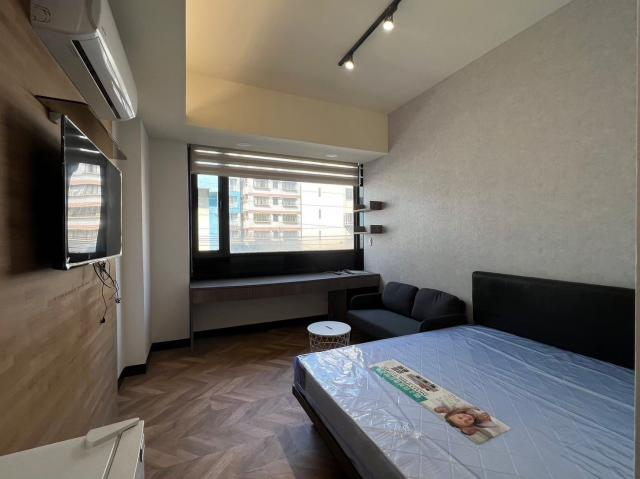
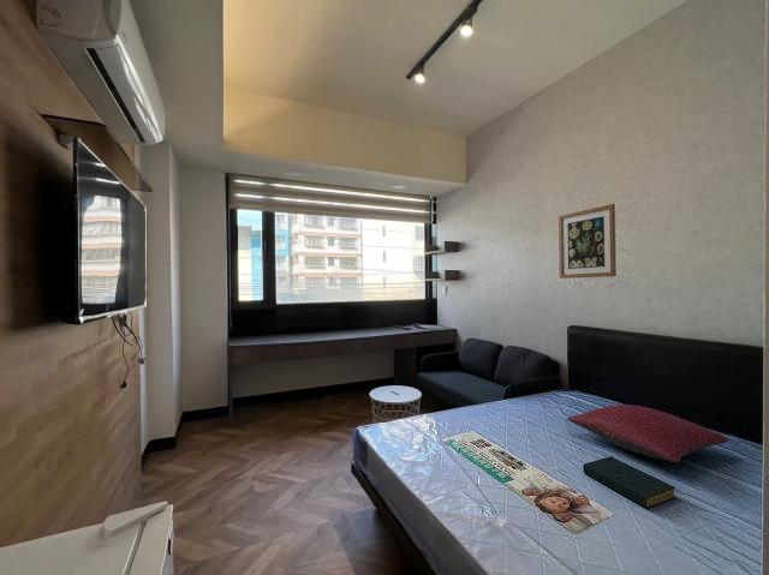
+ wall art (584, 244)
+ pillow (642, 427)
+ hardback book (626, 479)
